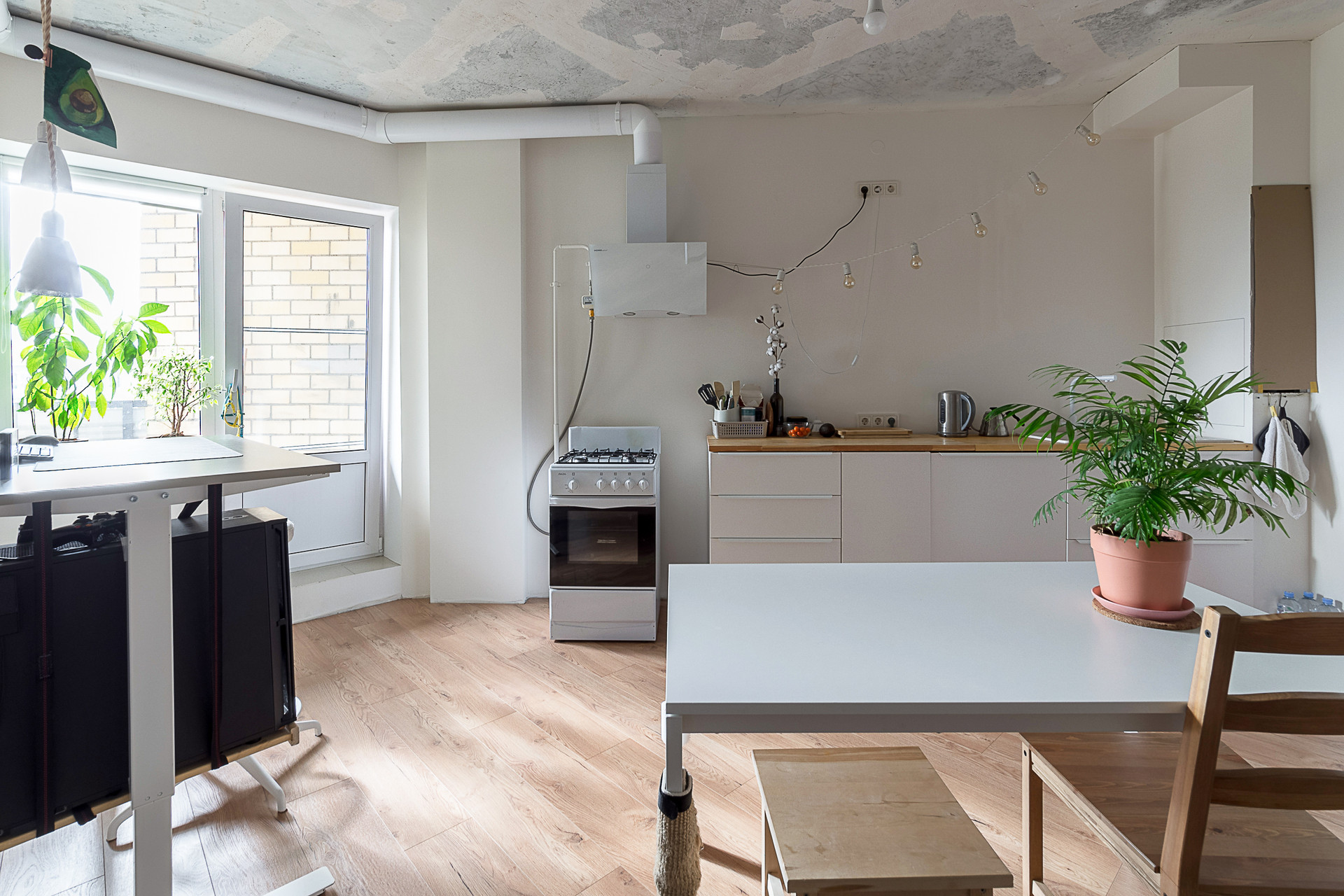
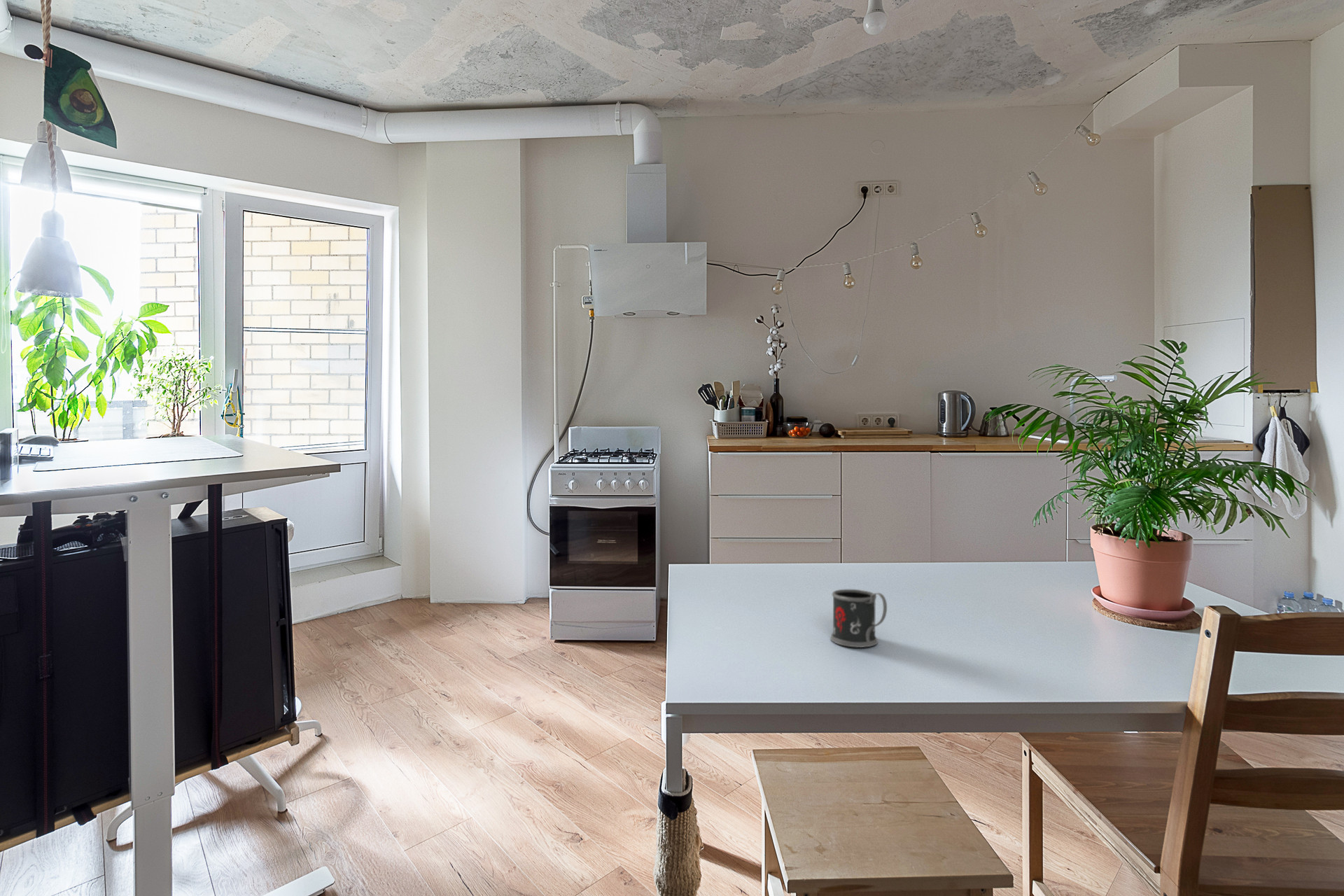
+ mug (861, 615)
